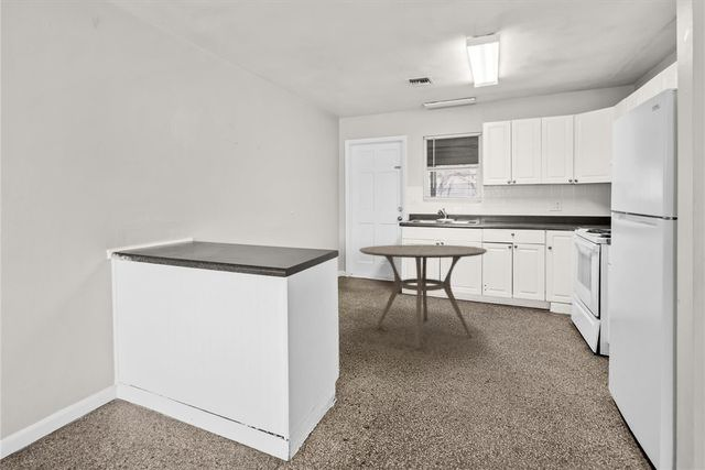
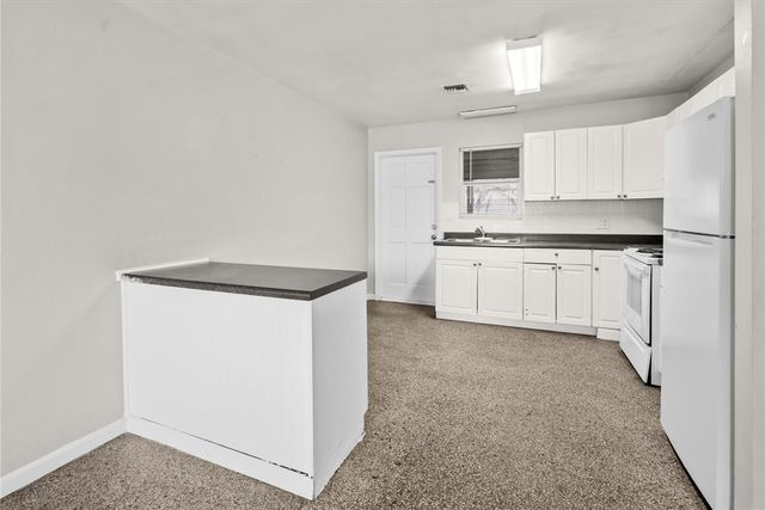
- dining table (421, 291)
